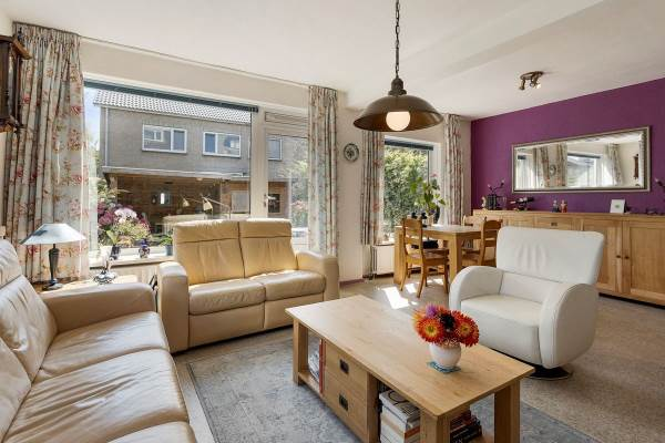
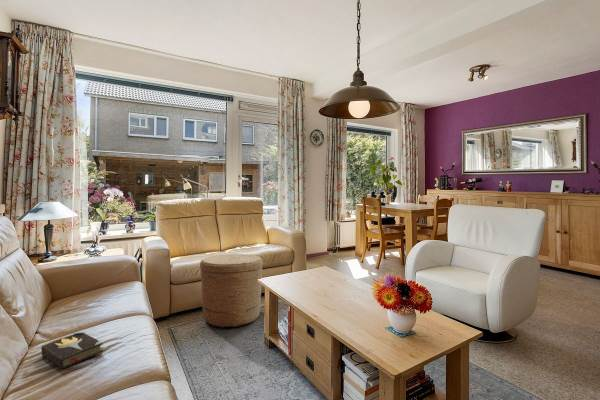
+ hardback book (72, 348)
+ basket (231, 287)
